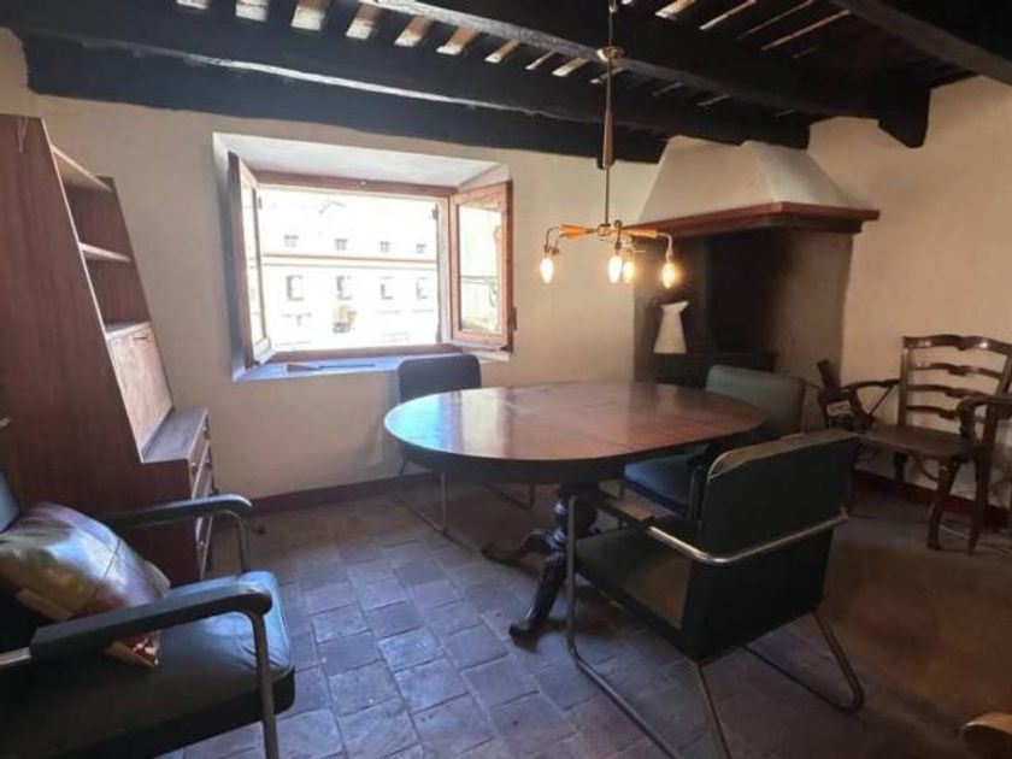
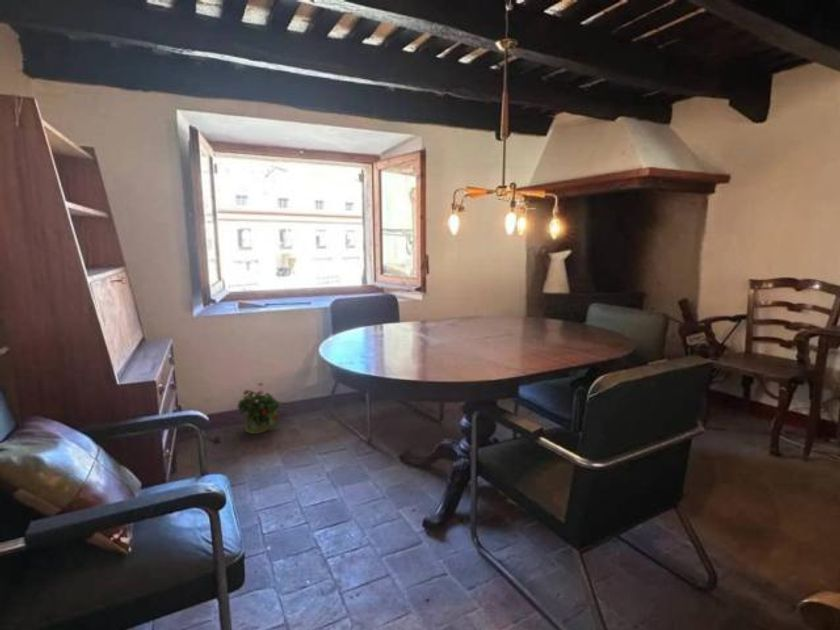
+ potted plant (261, 407)
